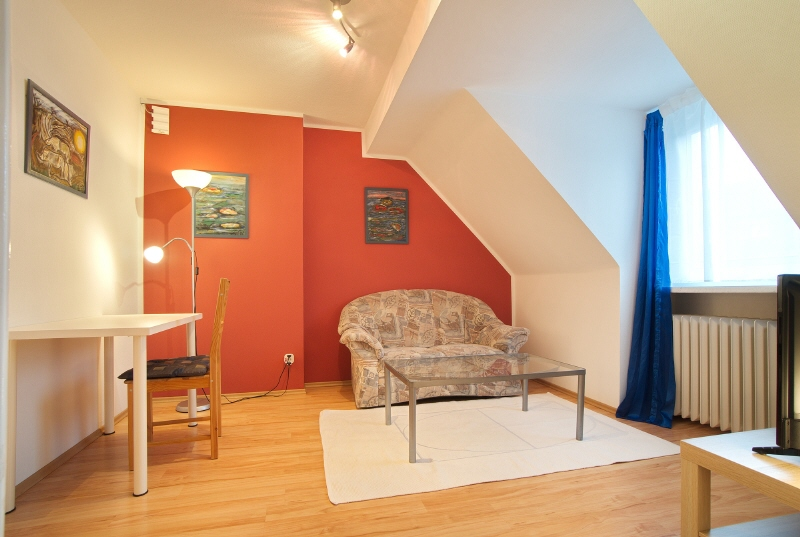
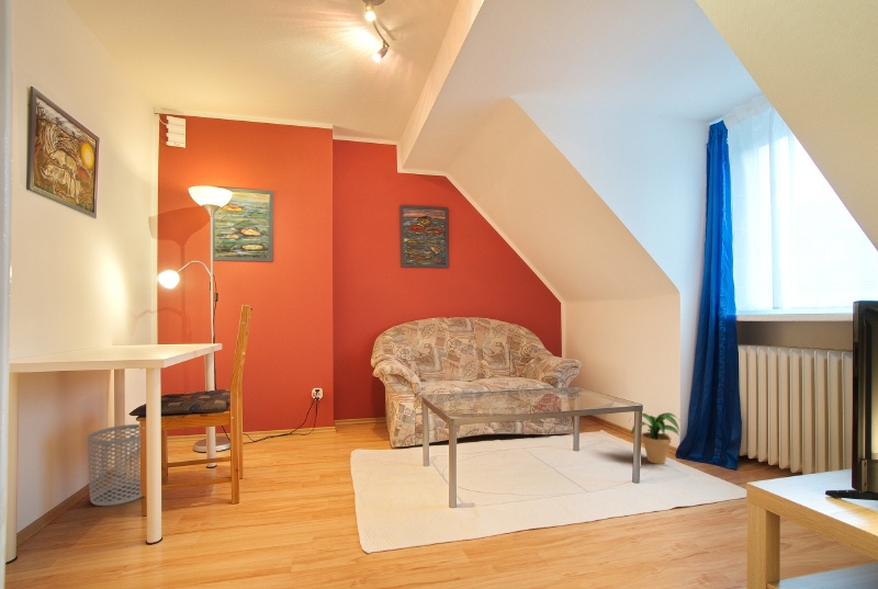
+ potted plant (656, 437)
+ waste bin (121, 463)
